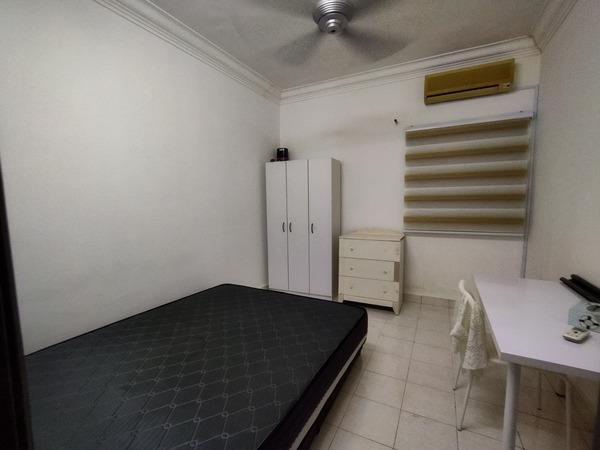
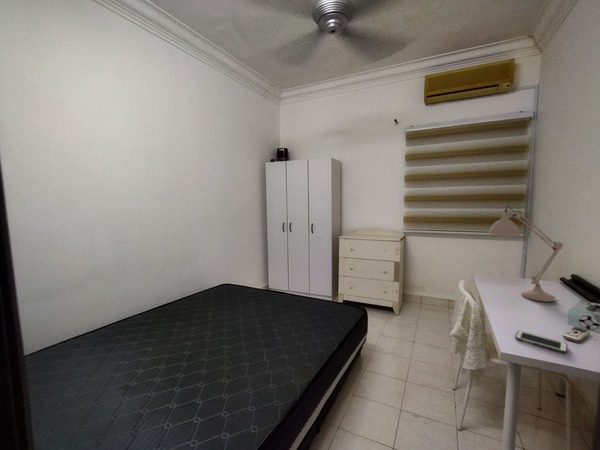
+ cell phone (540, 341)
+ desk lamp (519, 235)
